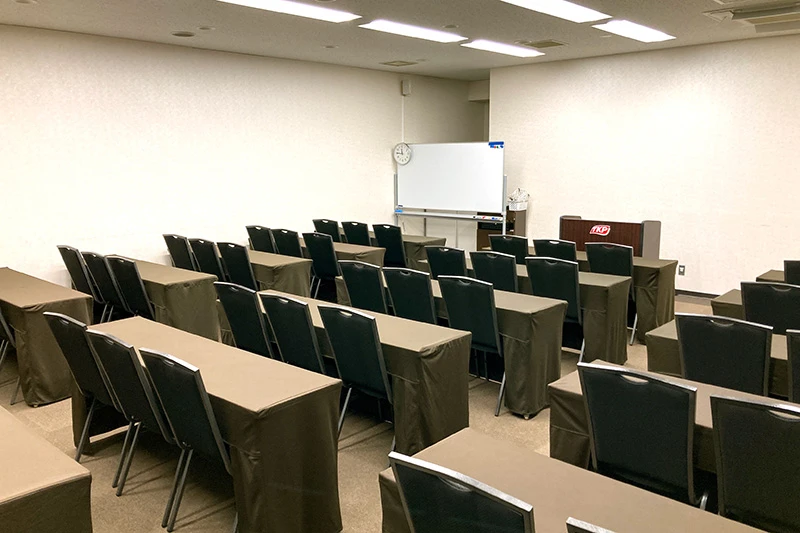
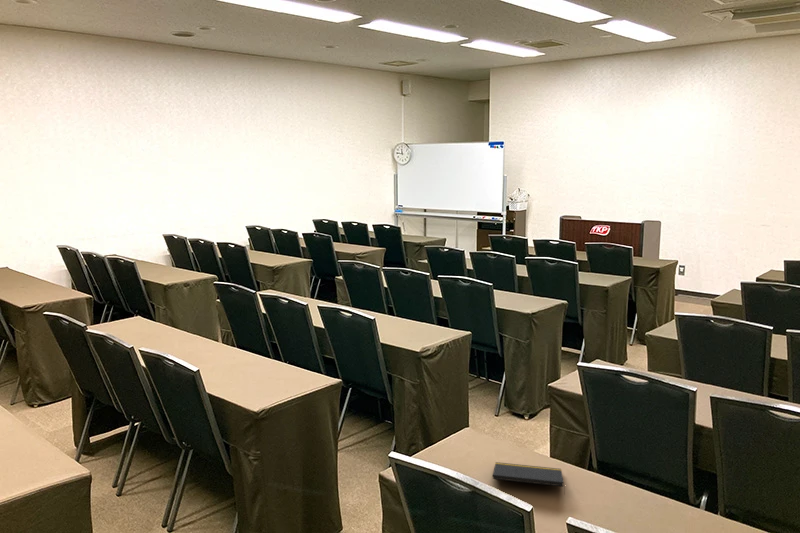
+ notepad (527, 473)
